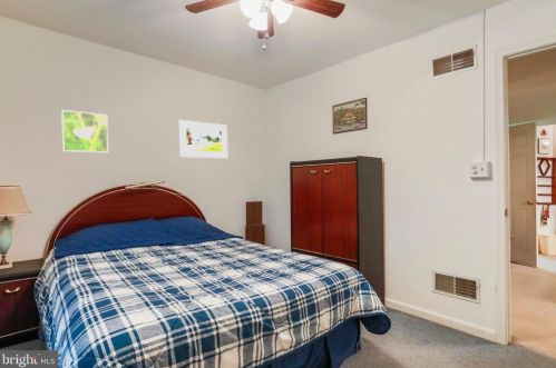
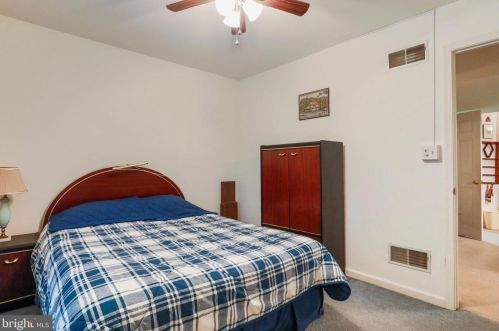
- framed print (204, 140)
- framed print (86, 131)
